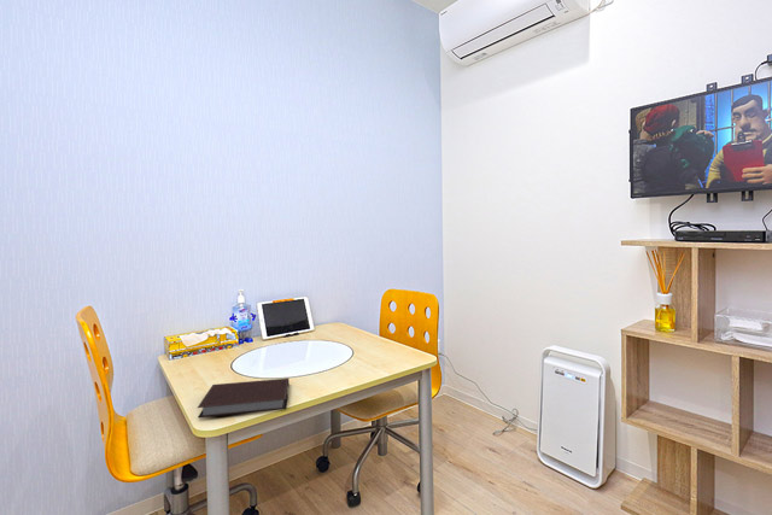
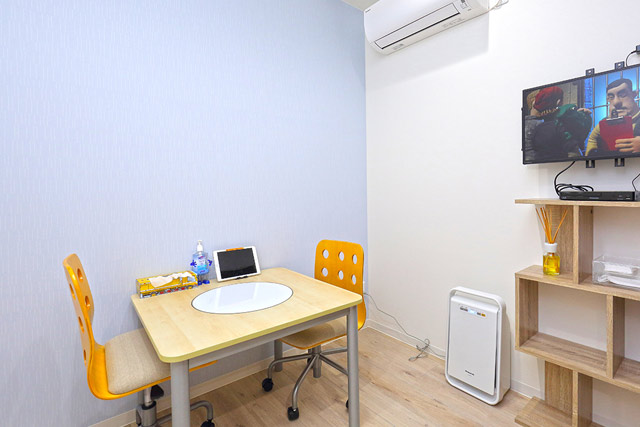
- notebook (247, 396)
